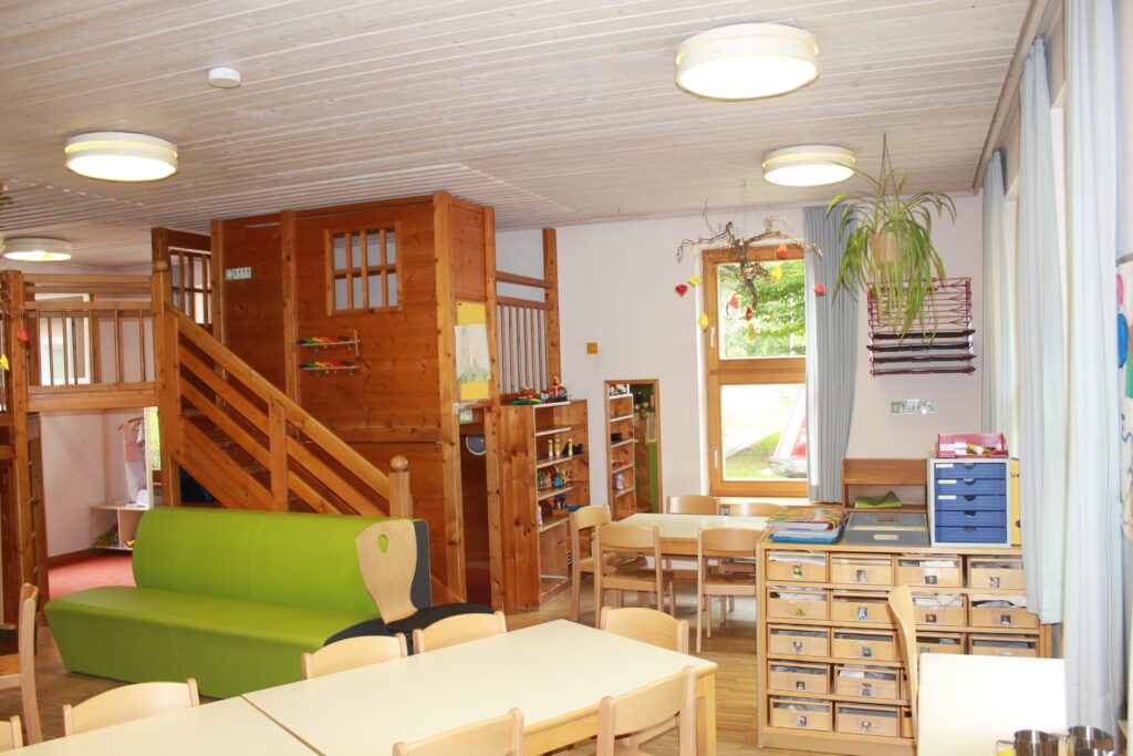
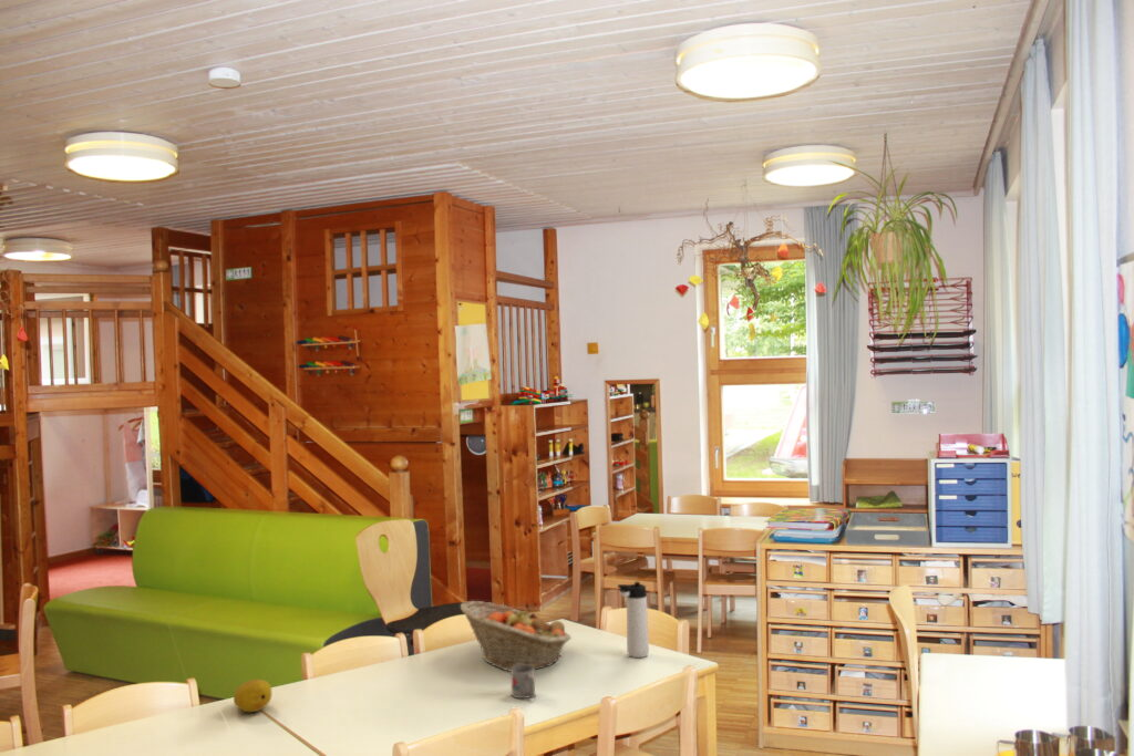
+ fruit (251, 693)
+ mug (526, 683)
+ fruit basket (514, 630)
+ thermos bottle (632, 619)
